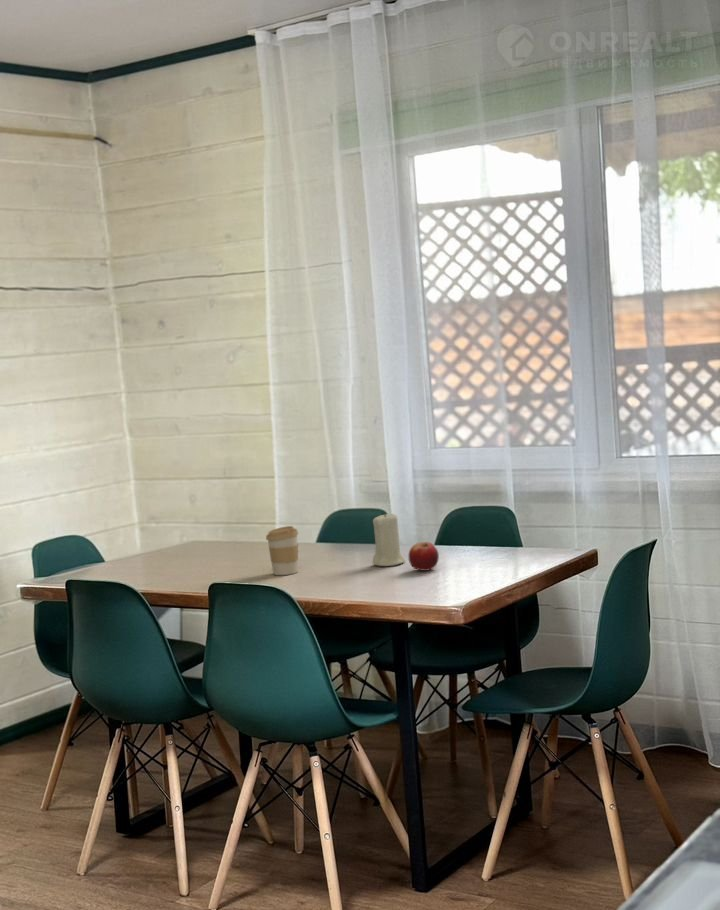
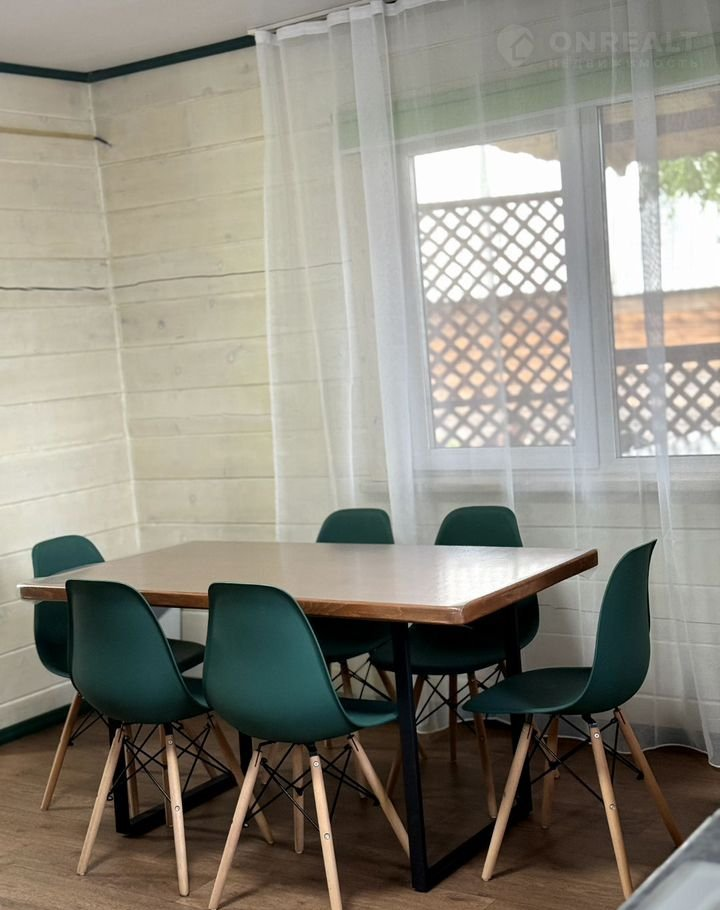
- candle (387, 537)
- fruit (423, 556)
- coffee cup (283, 550)
